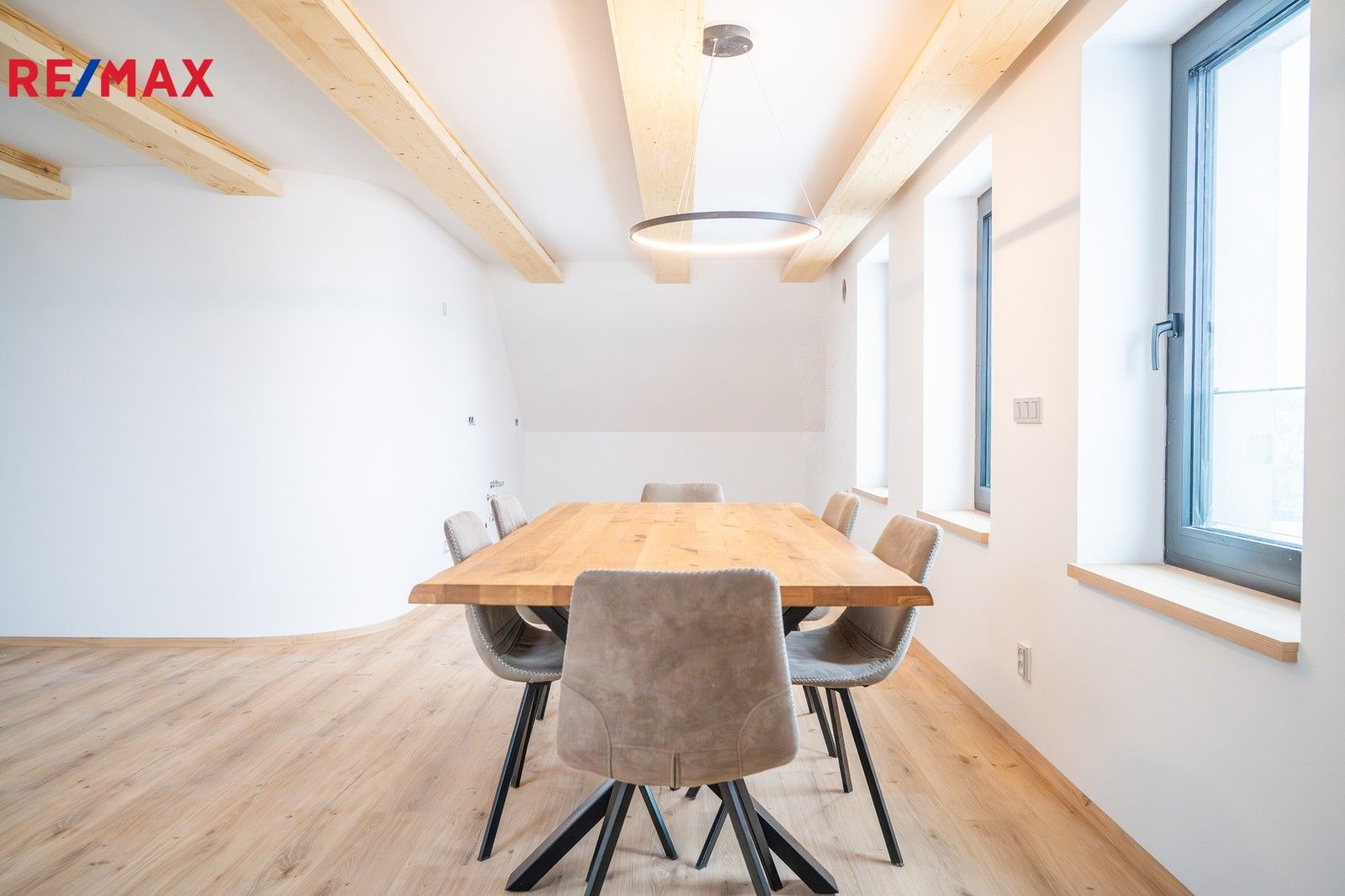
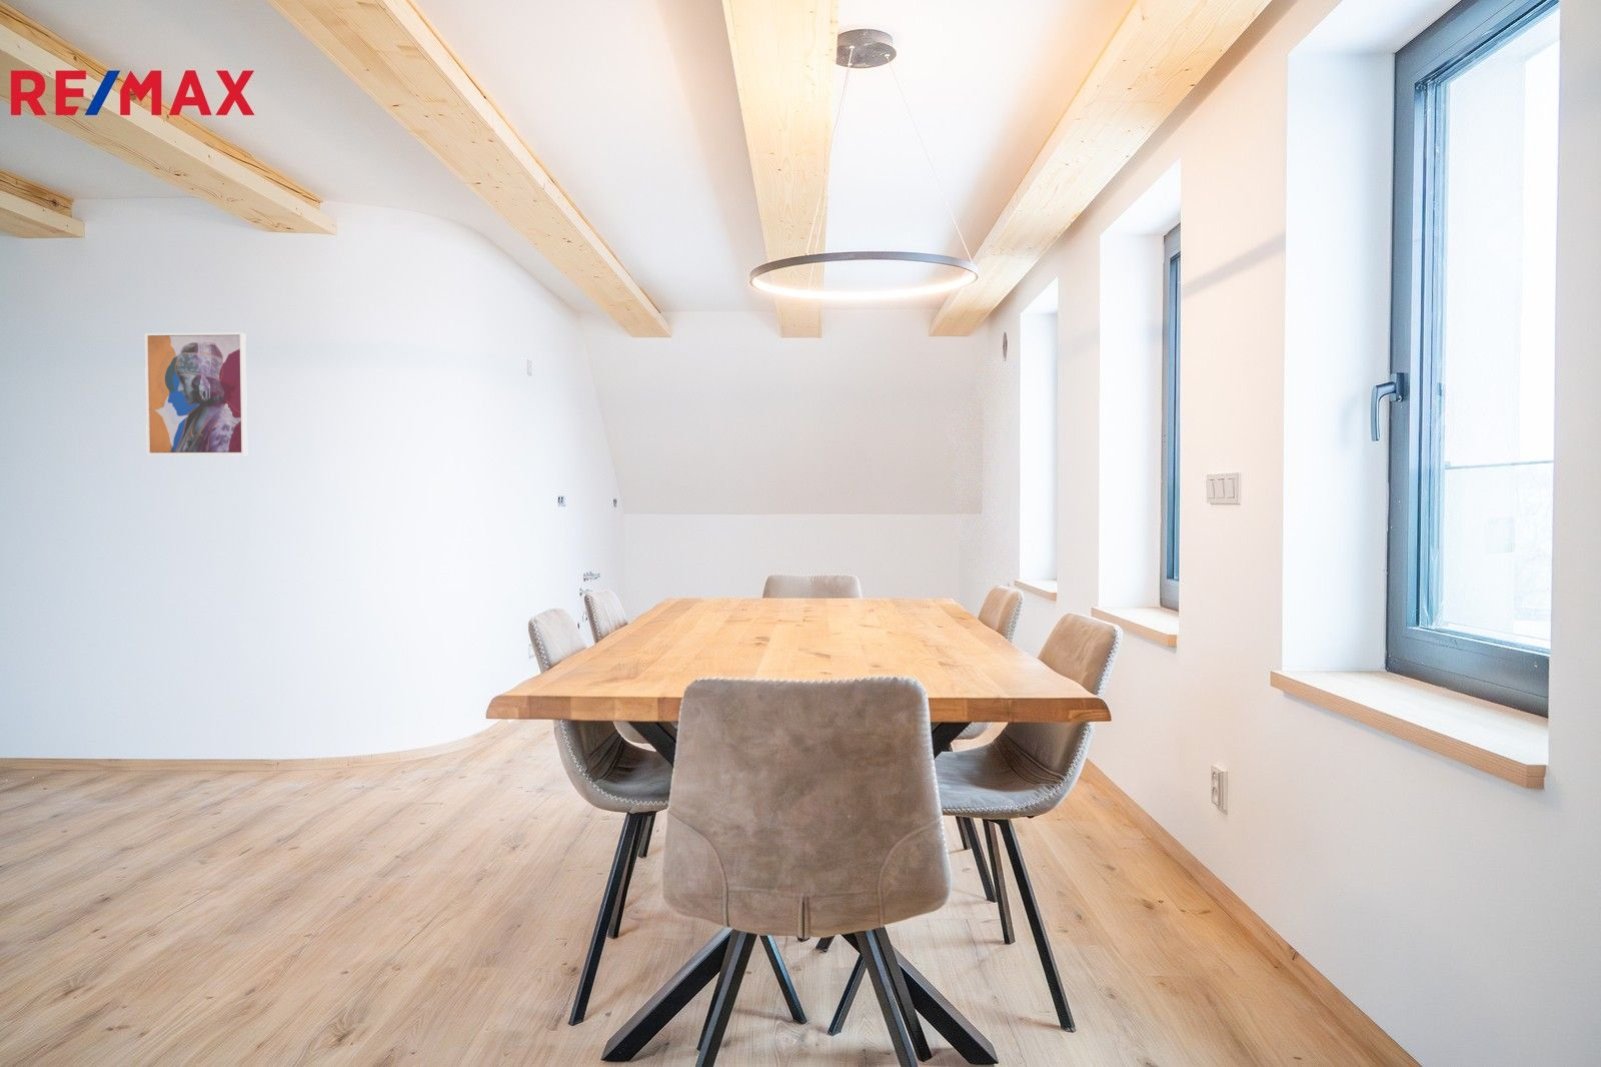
+ wall art (196, 394)
